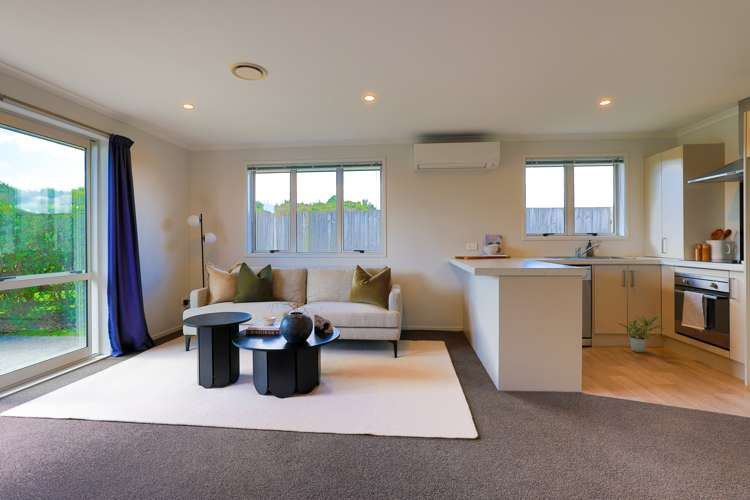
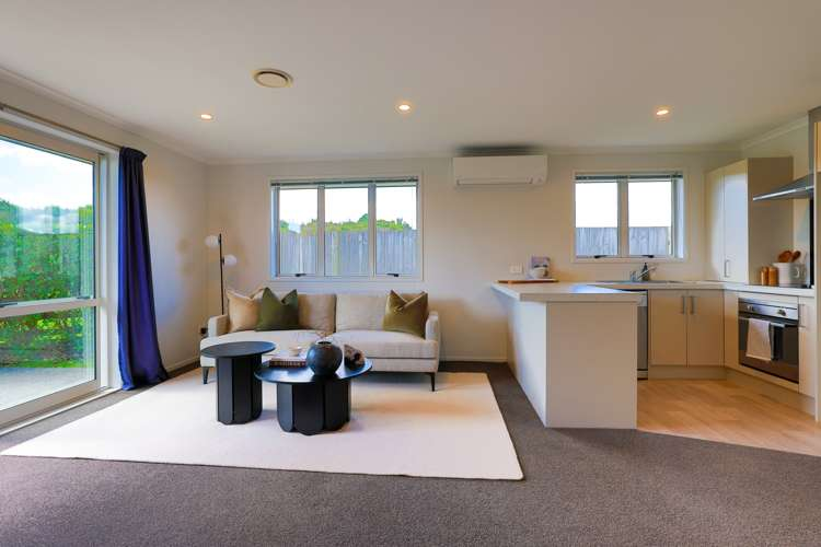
- potted plant (642, 333)
